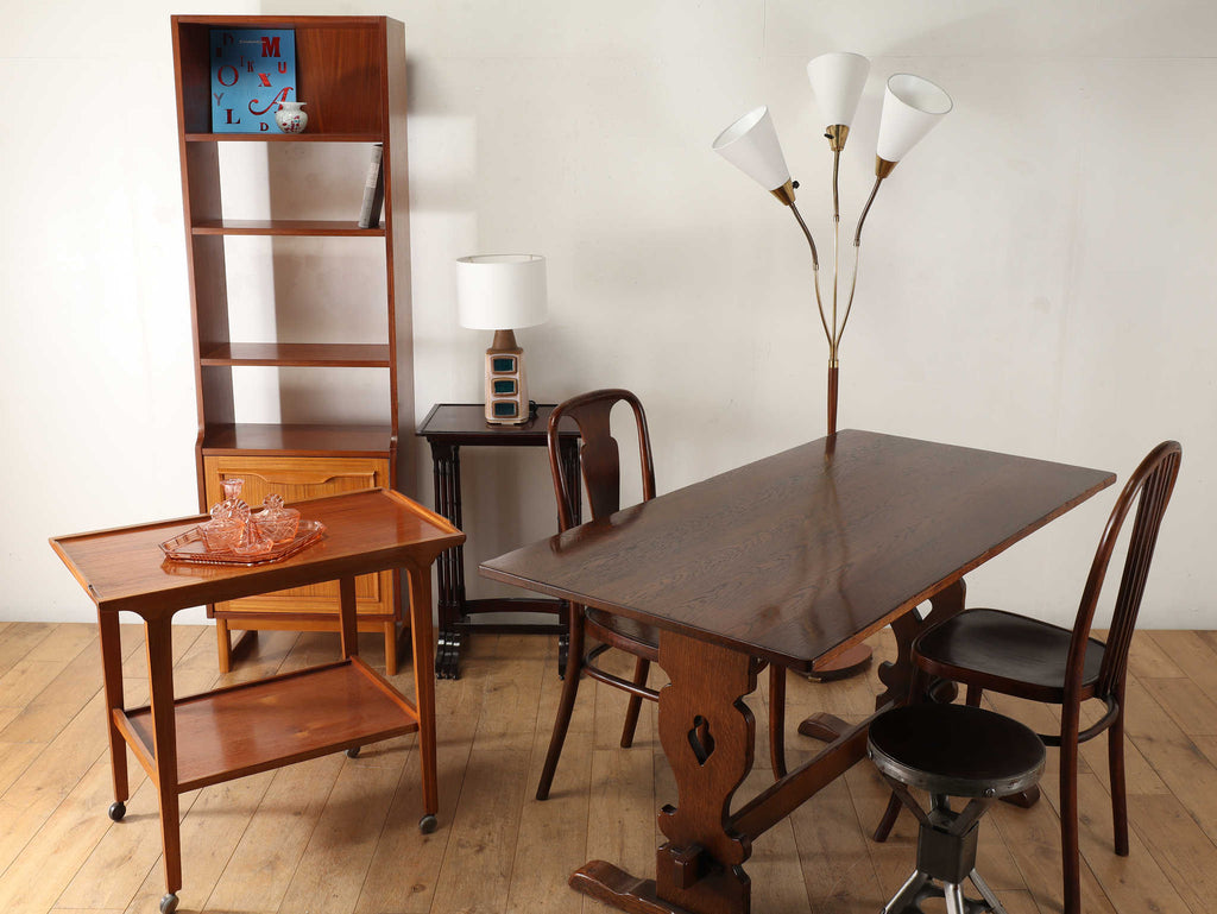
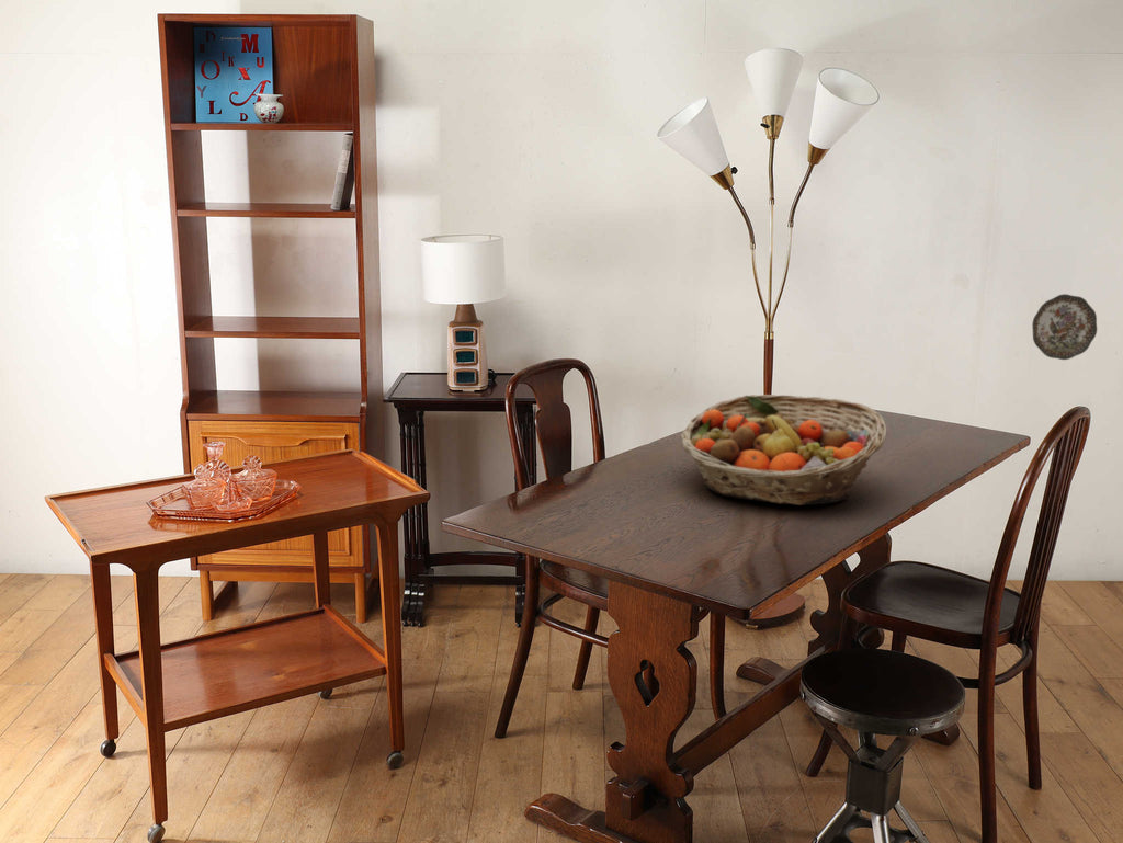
+ fruit basket (780, 446)
+ decorative plate (1063, 327)
